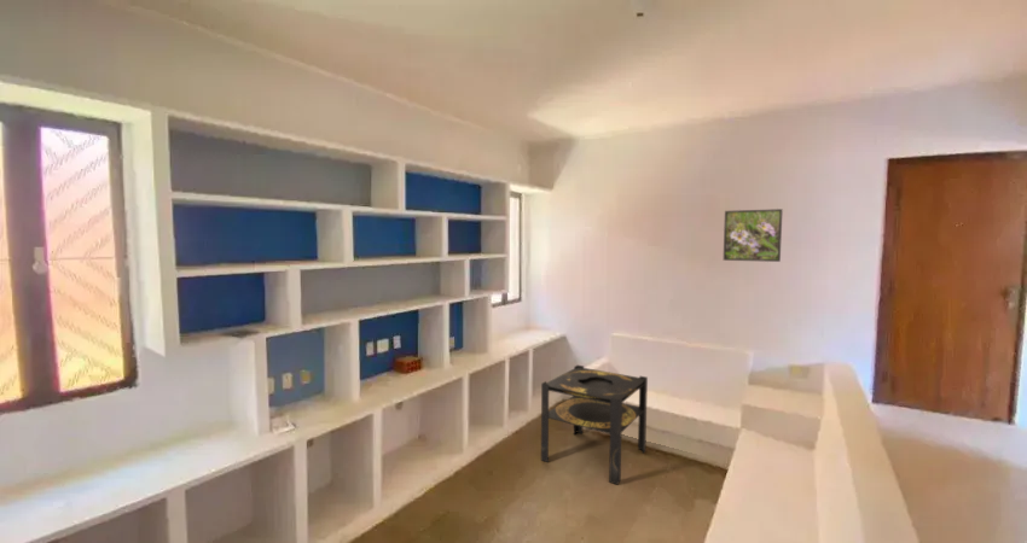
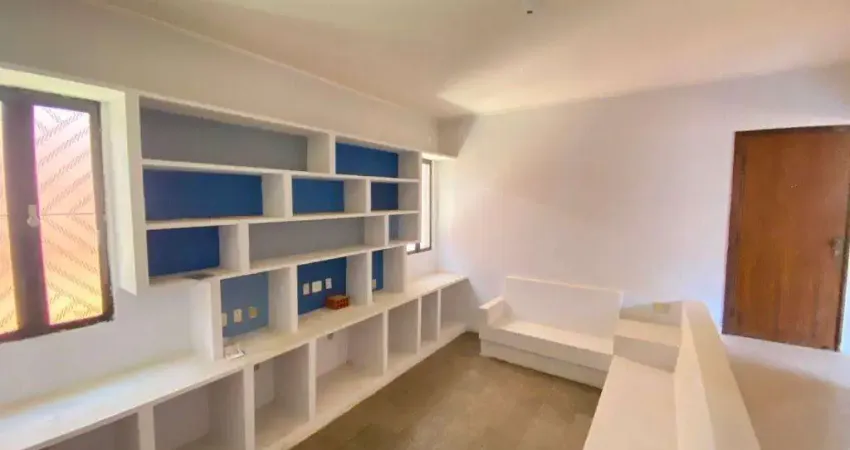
- side table (594, 418)
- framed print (752, 235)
